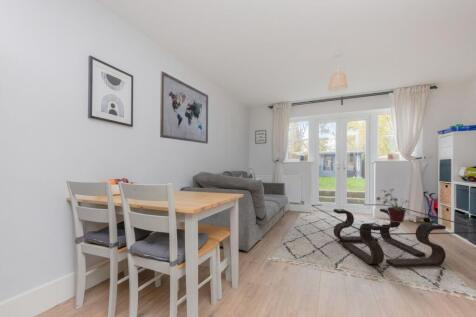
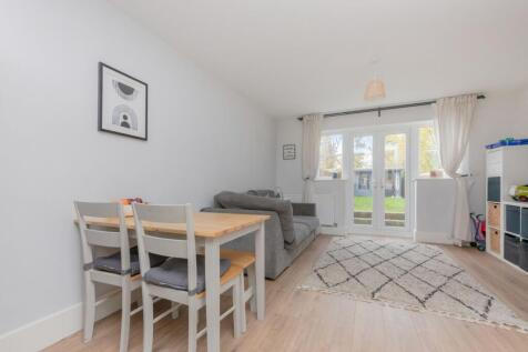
- potted plant (390, 203)
- coffee table (381, 233)
- wall art (187, 113)
